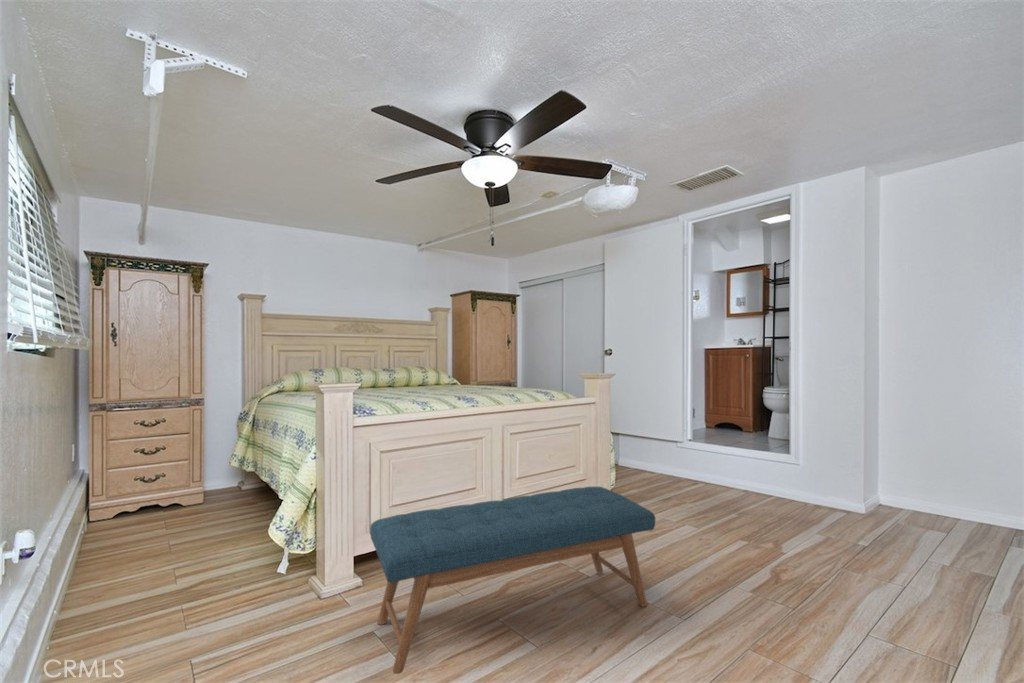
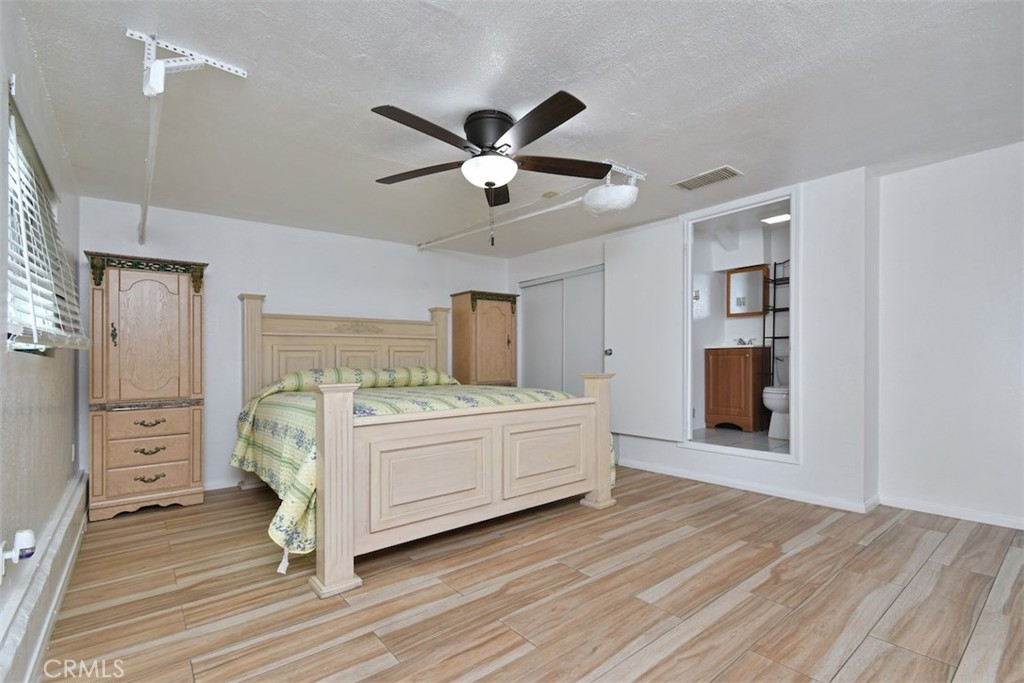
- bench (516, 561)
